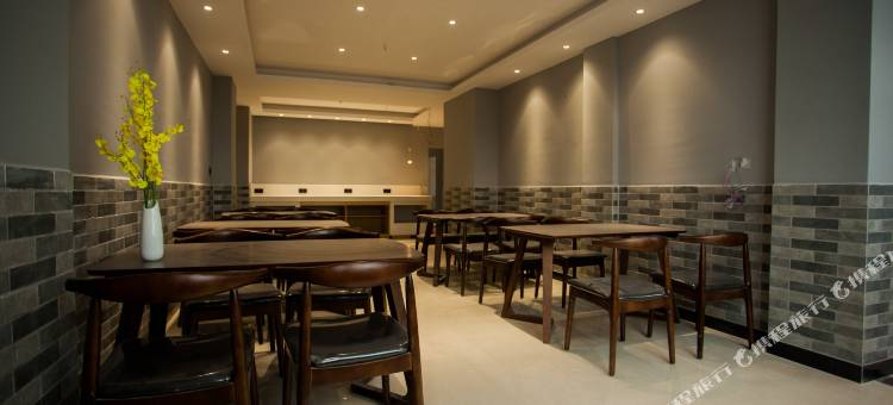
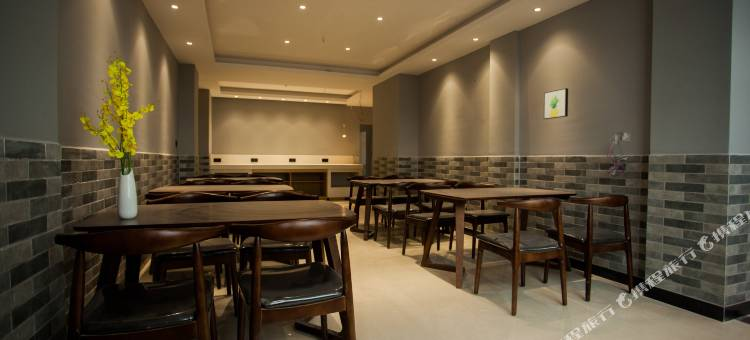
+ wall art (555, 104)
